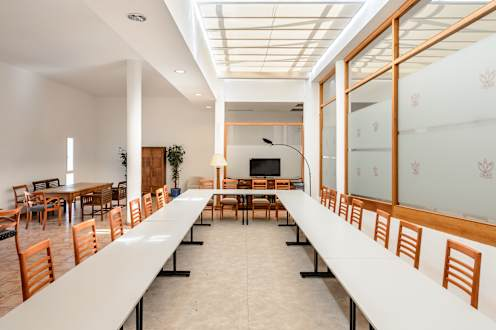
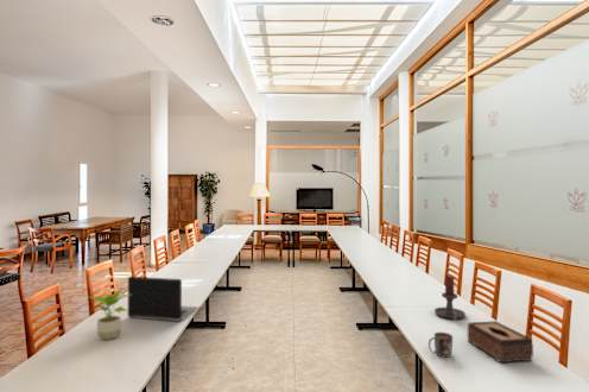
+ candle holder (450, 296)
+ mug (439, 344)
+ potted plant (110, 311)
+ tissue box (498, 340)
+ laptop computer (164, 293)
